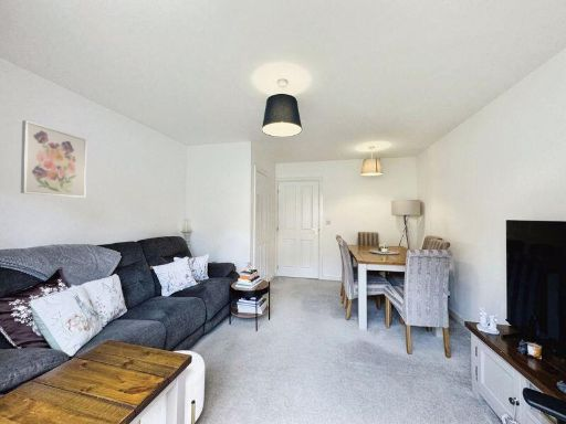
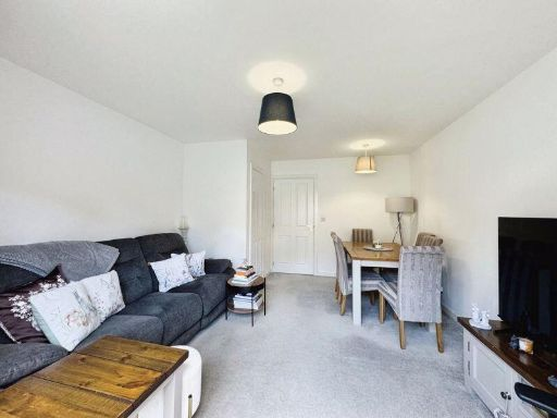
- wall art (56, 162)
